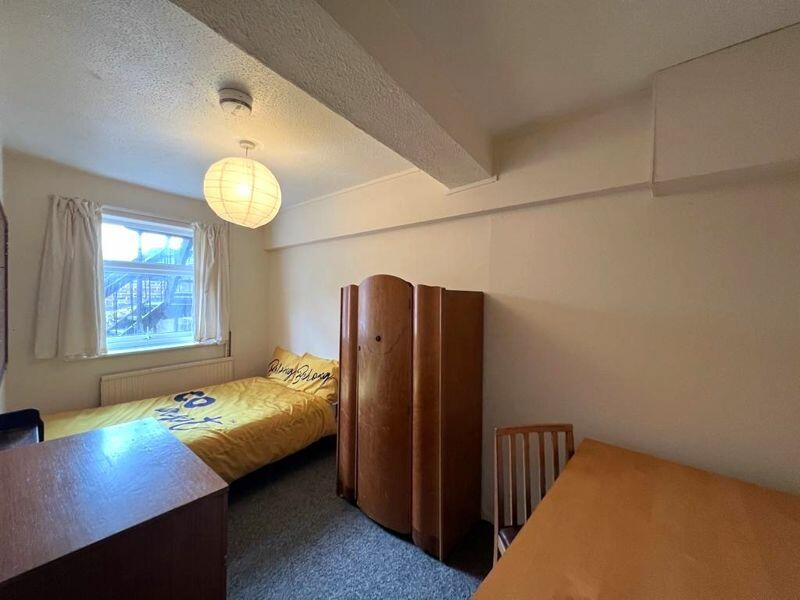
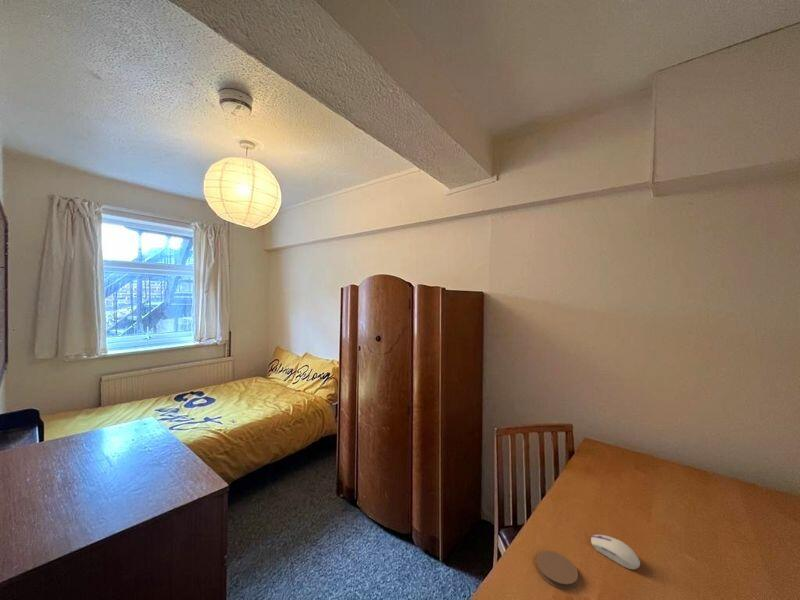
+ computer mouse (614, 548)
+ coaster (556, 568)
